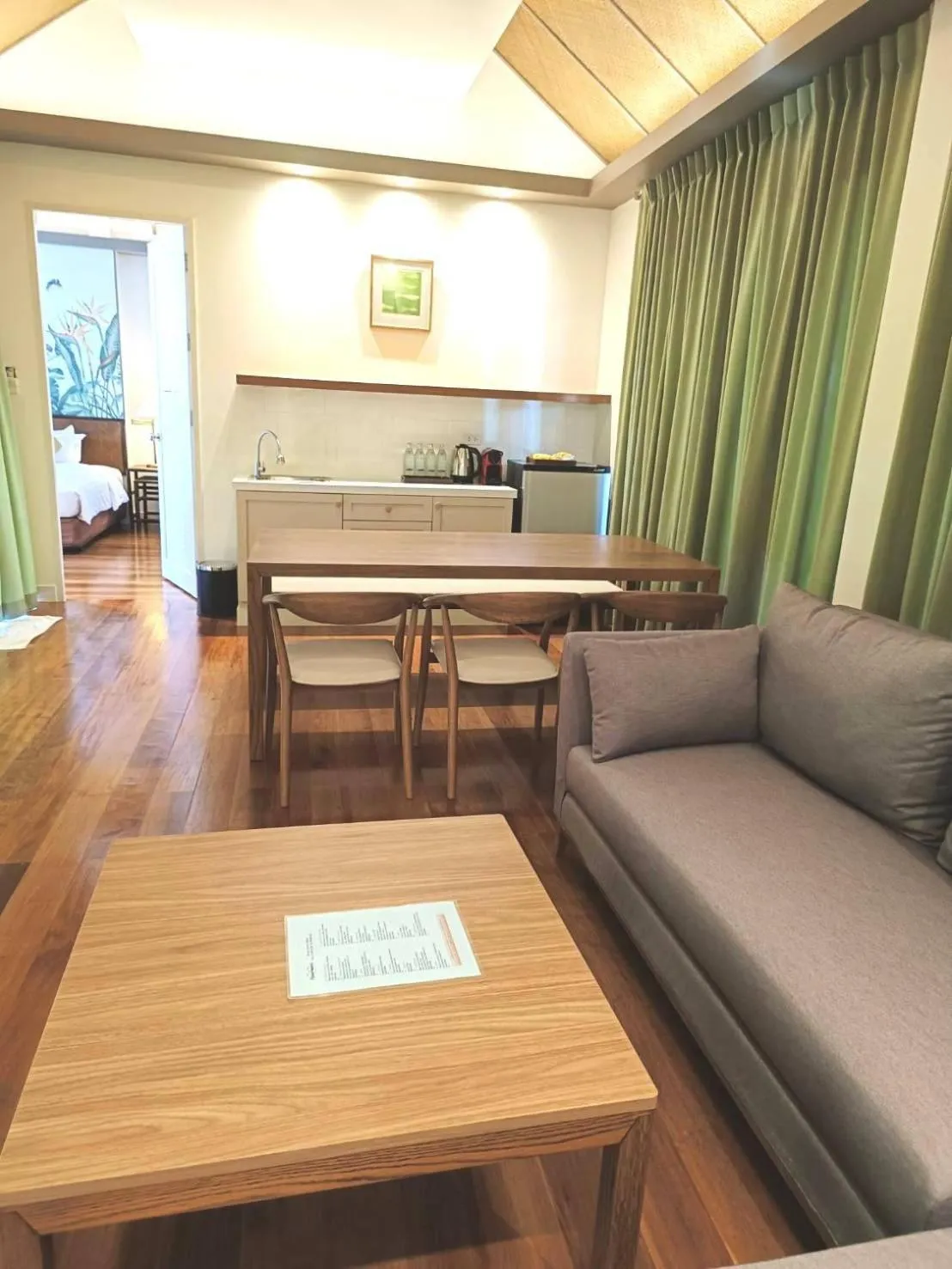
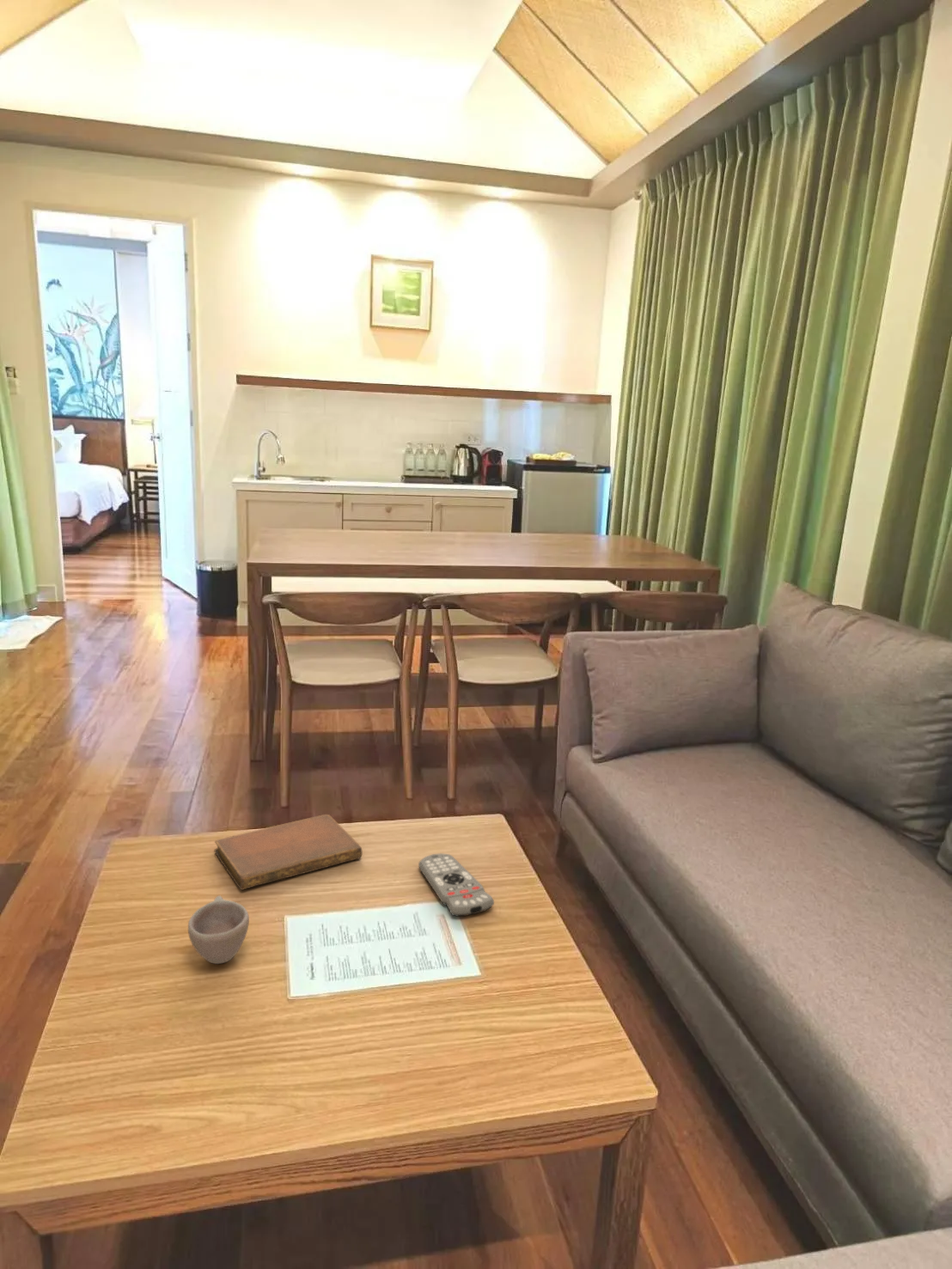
+ cup (217, 931)
+ notebook (288, 849)
+ remote control (452, 882)
